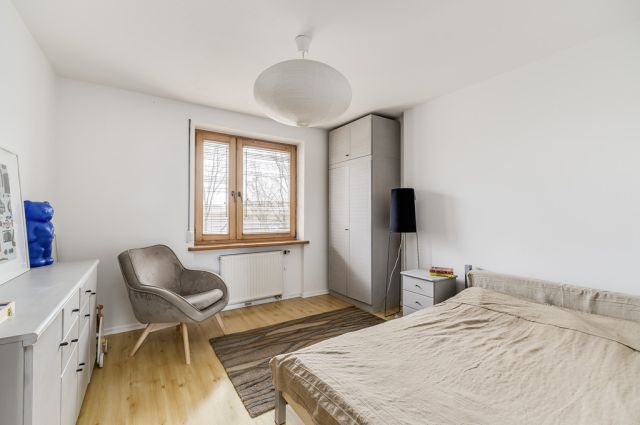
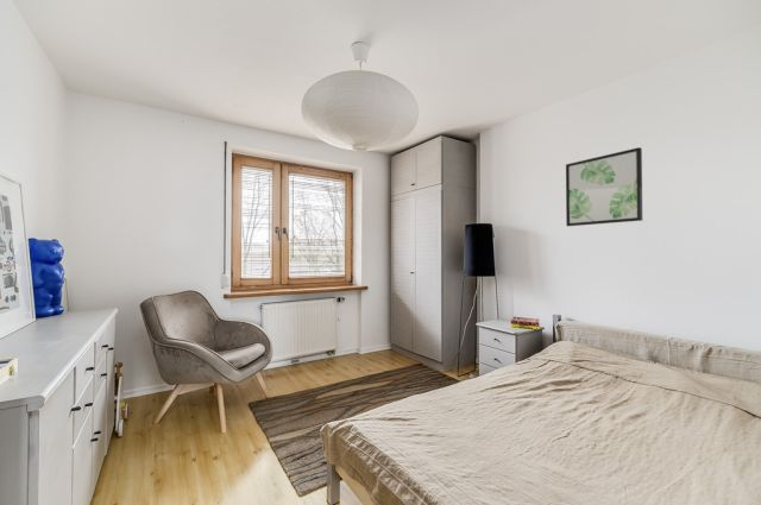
+ wall art (600, 190)
